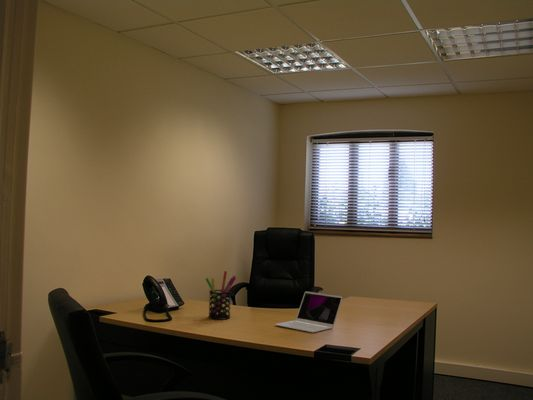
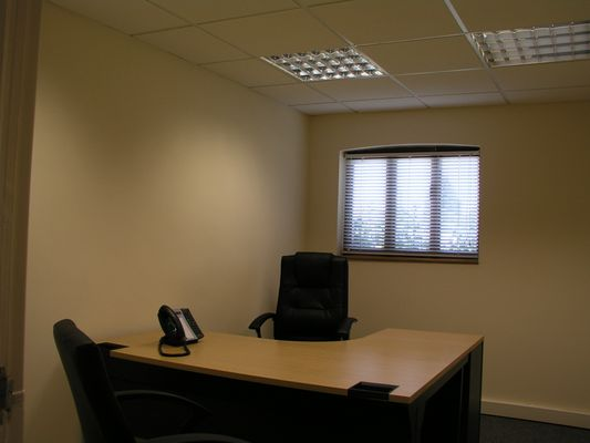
- laptop (309, 309)
- pen holder (218, 294)
